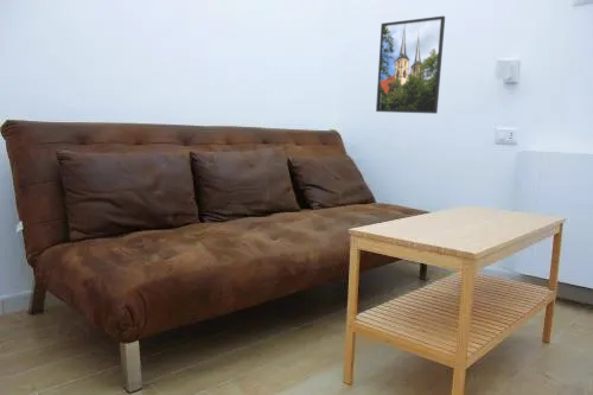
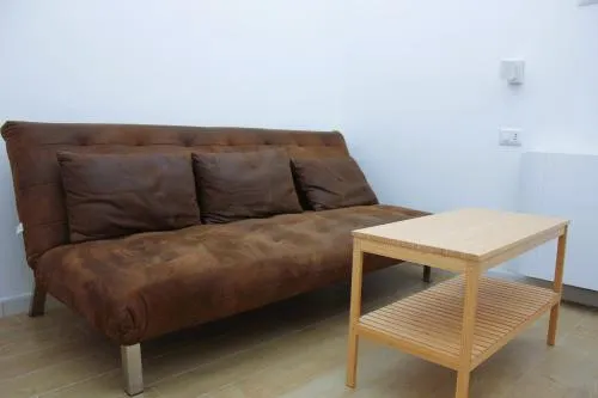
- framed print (408, 66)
